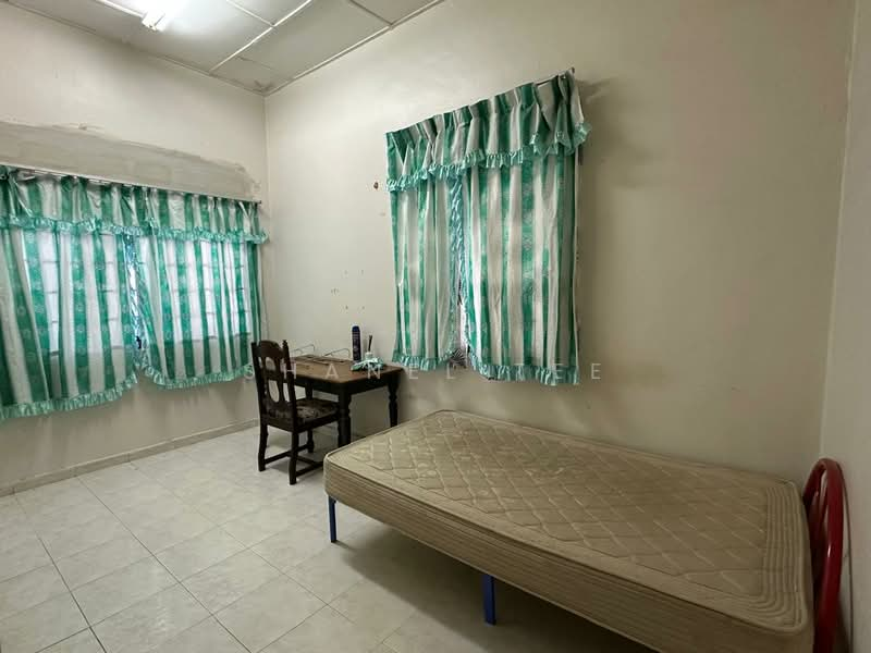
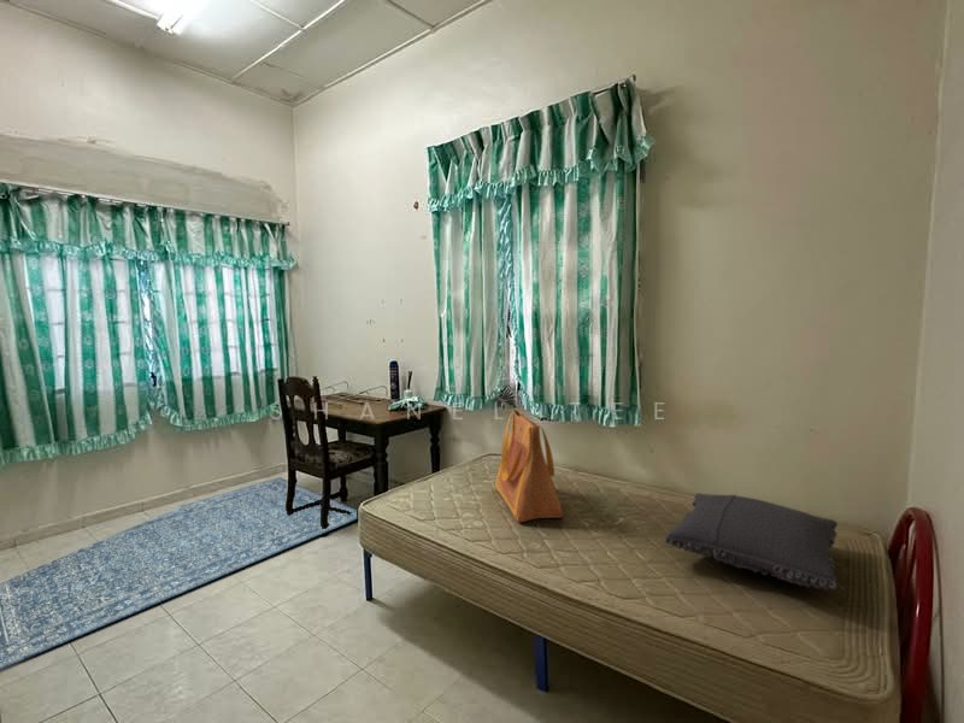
+ tote bag (525, 460)
+ pillow (752, 533)
+ rug (177, 542)
